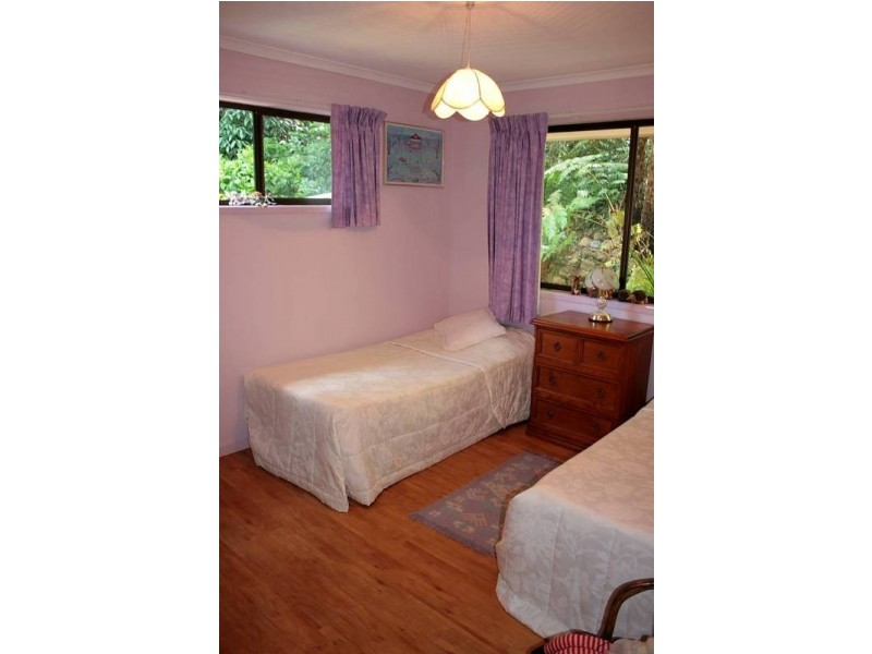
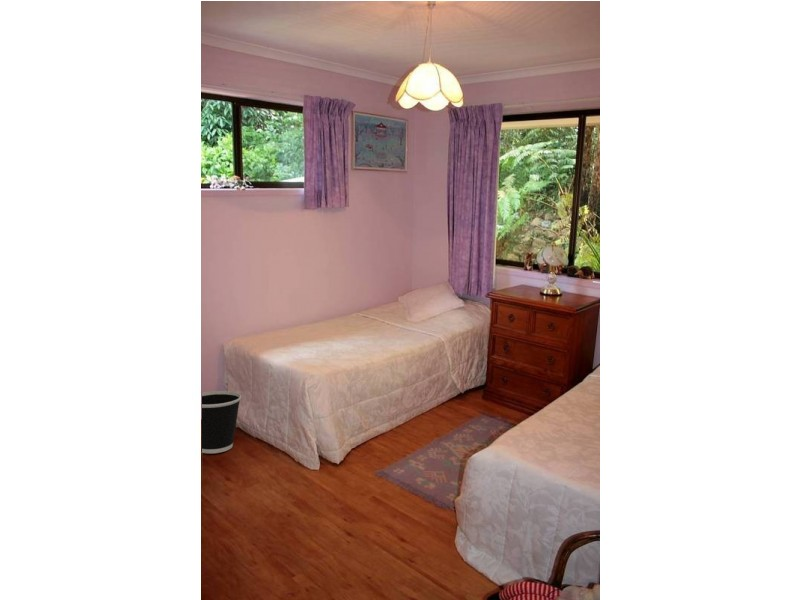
+ wastebasket (214, 422)
